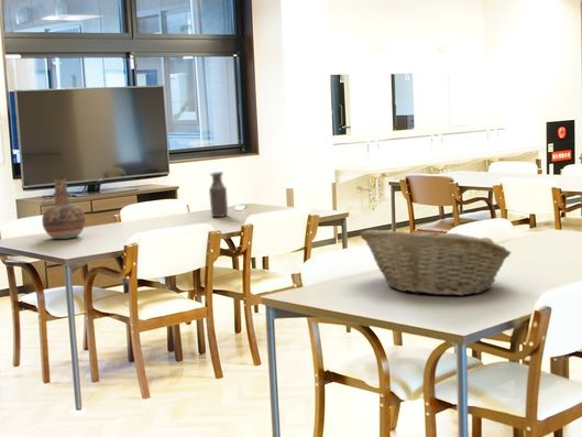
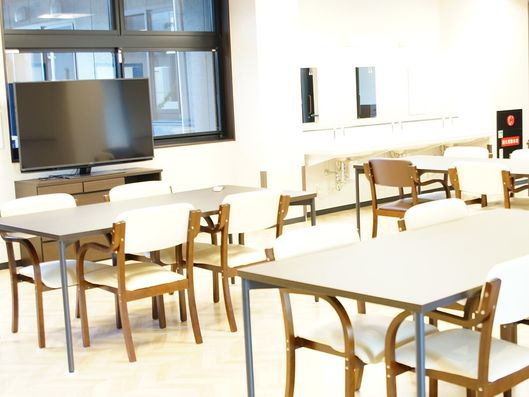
- fruit basket (433, 255)
- vase (63, 207)
- bottle (218, 194)
